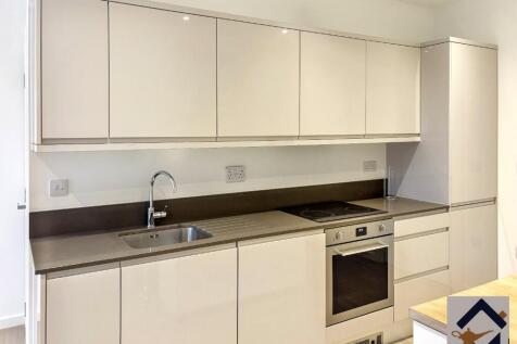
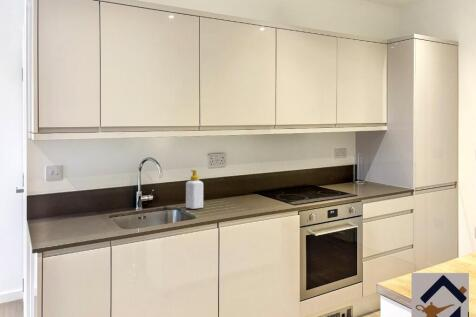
+ soap bottle (194, 189)
